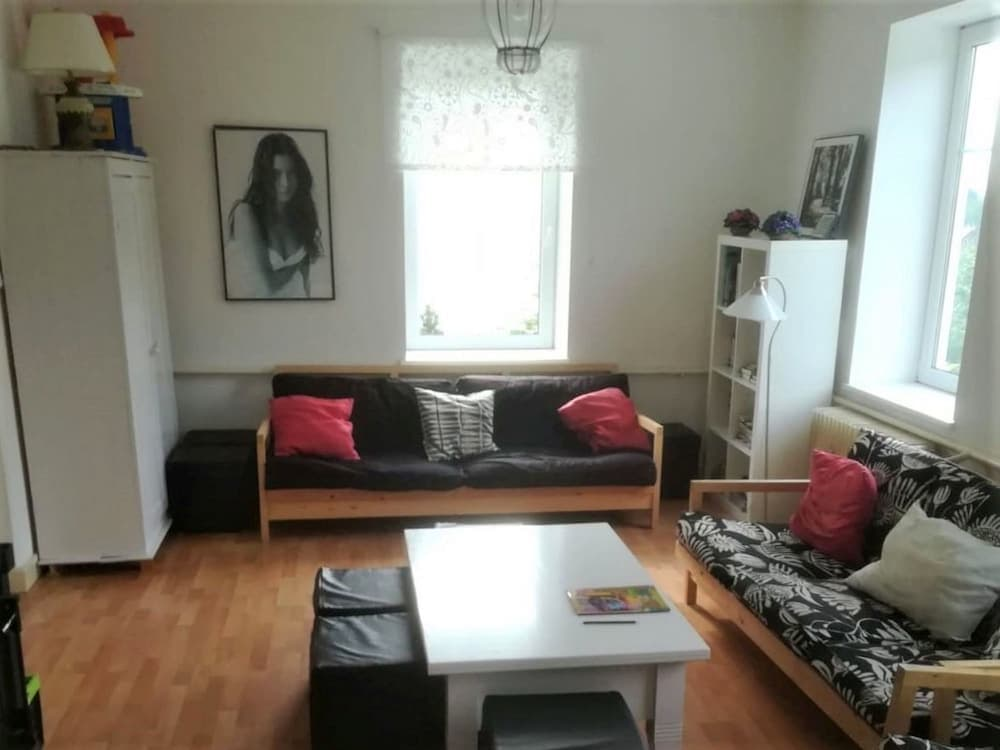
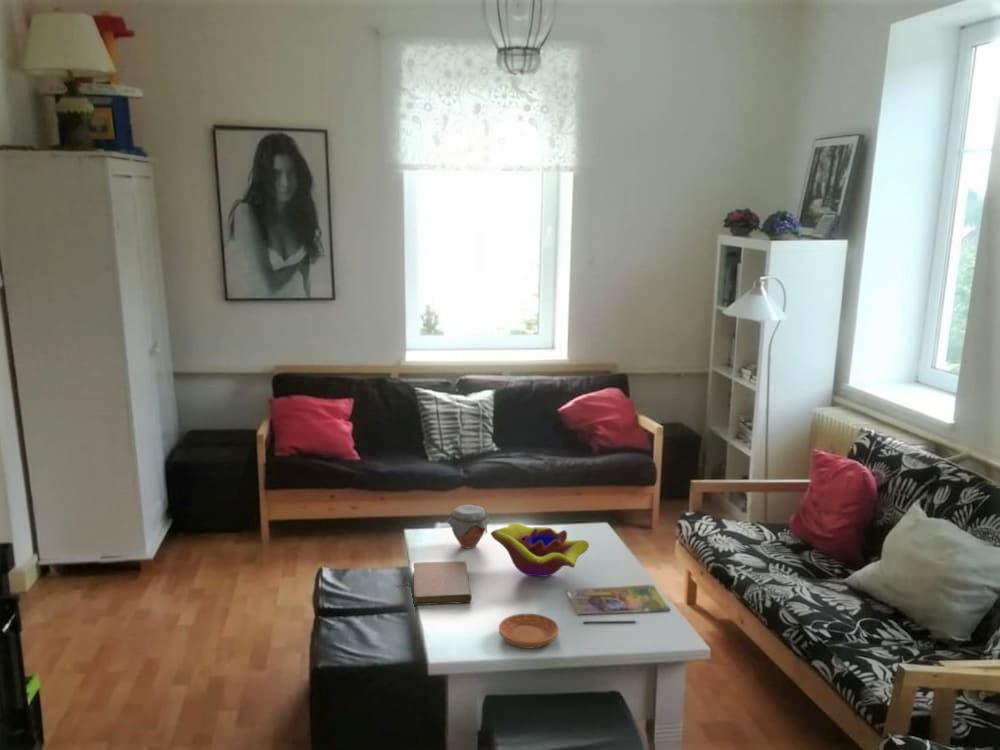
+ saucer (528, 632)
+ decorative bowl (539, 551)
+ jar (468, 527)
+ notebook (441, 581)
